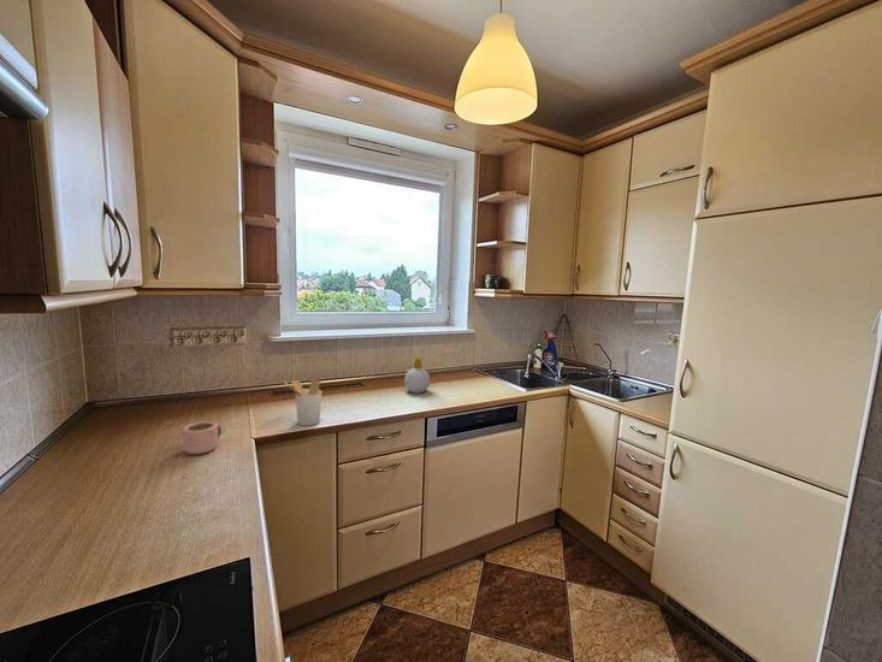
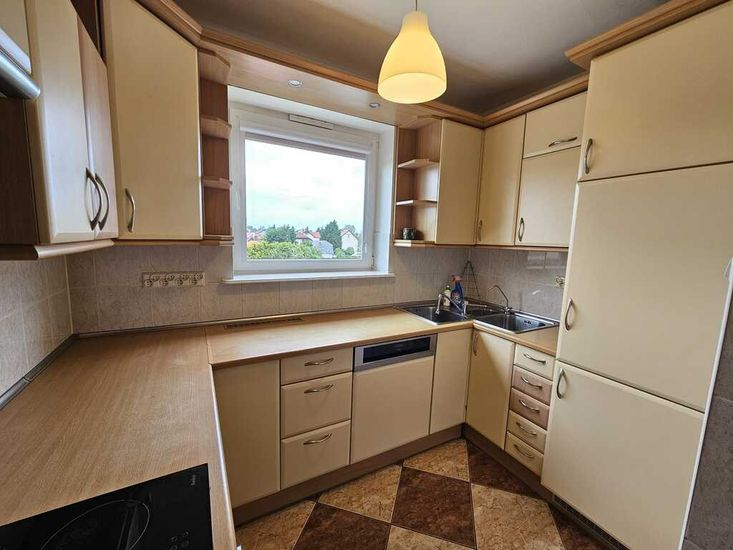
- soap bottle (416, 374)
- mug (205, 436)
- utensil holder (302, 401)
